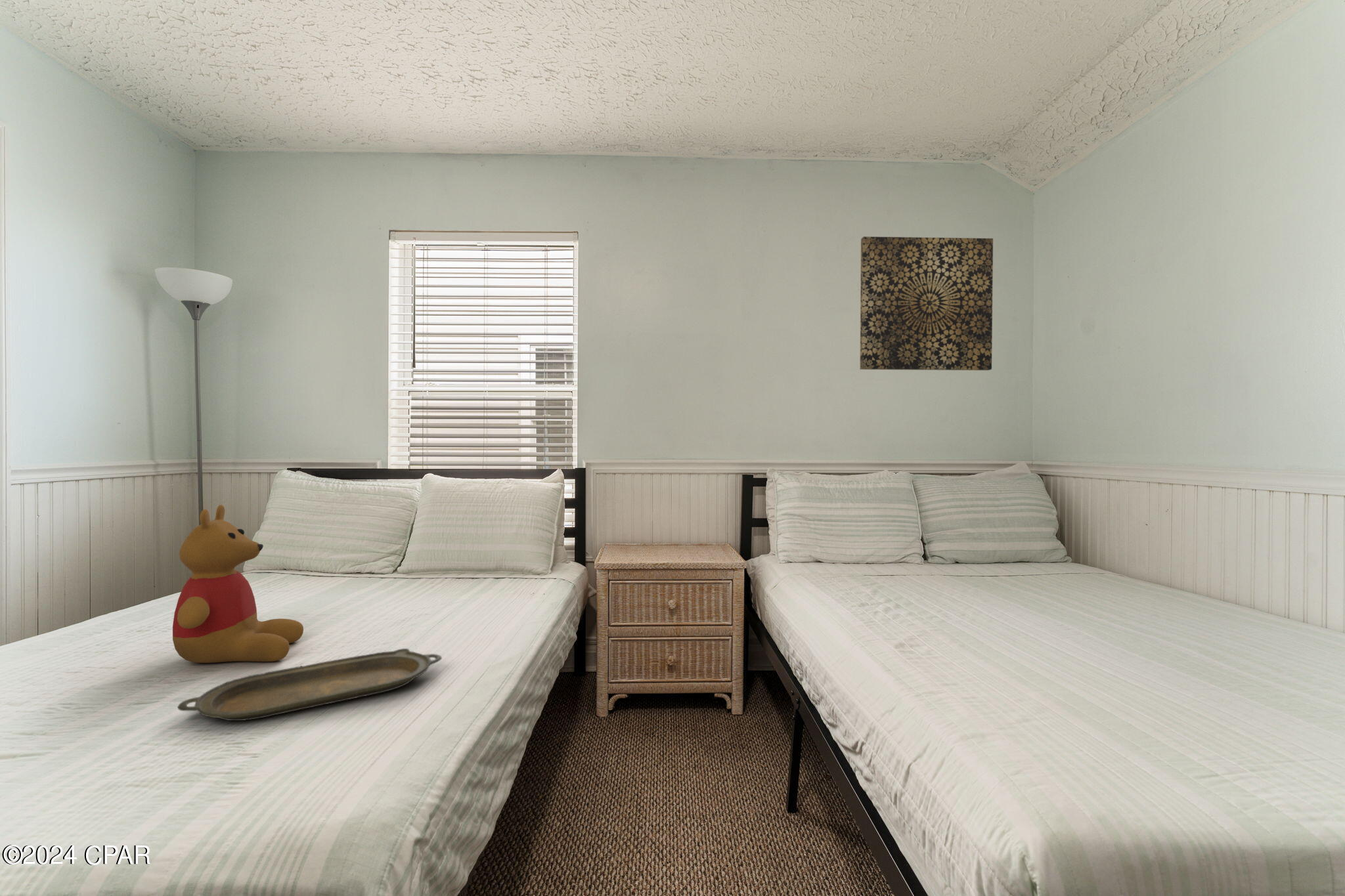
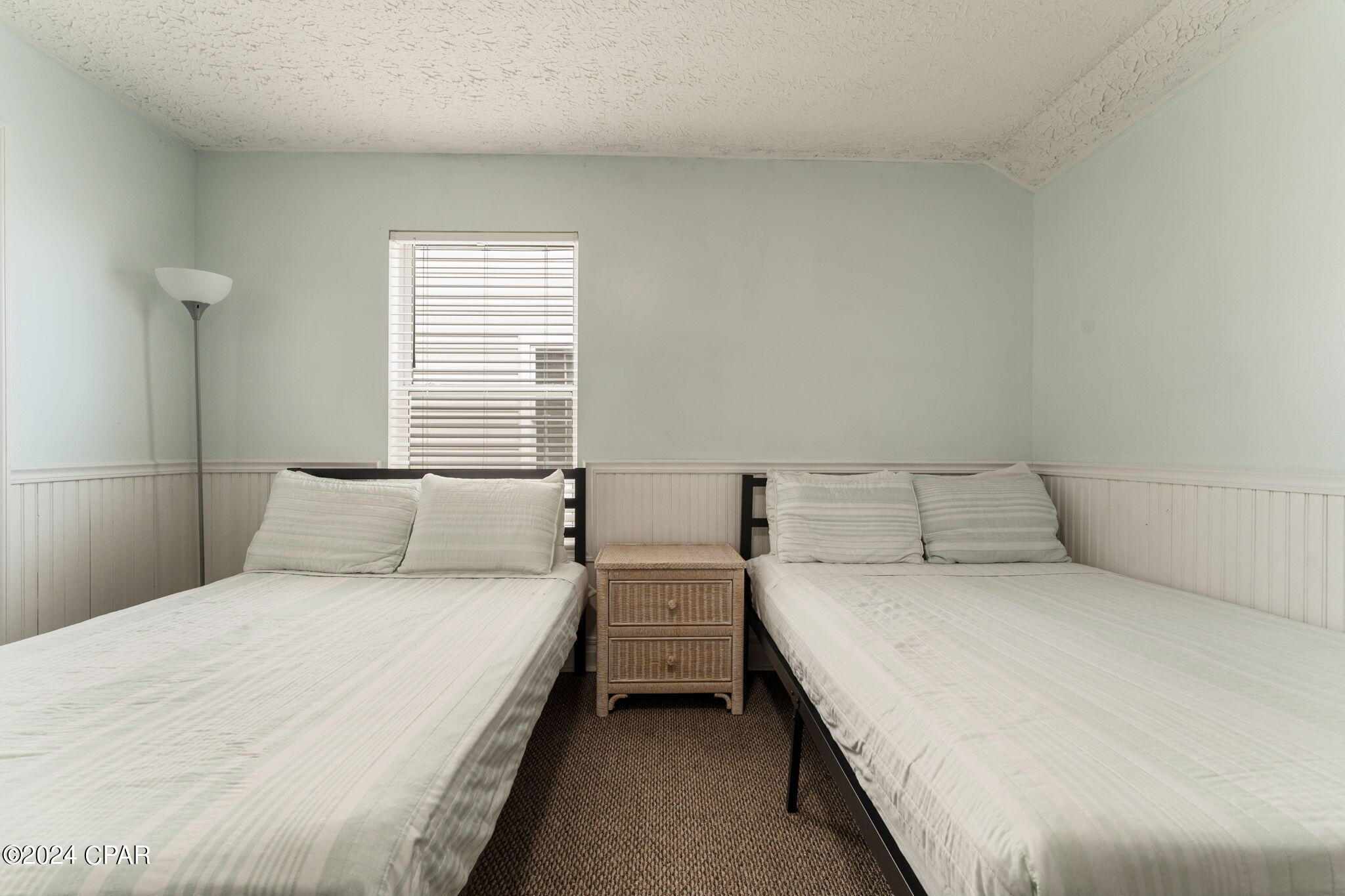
- teddy bear (240, 581)
- serving tray (322, 685)
- wall art (926, 304)
